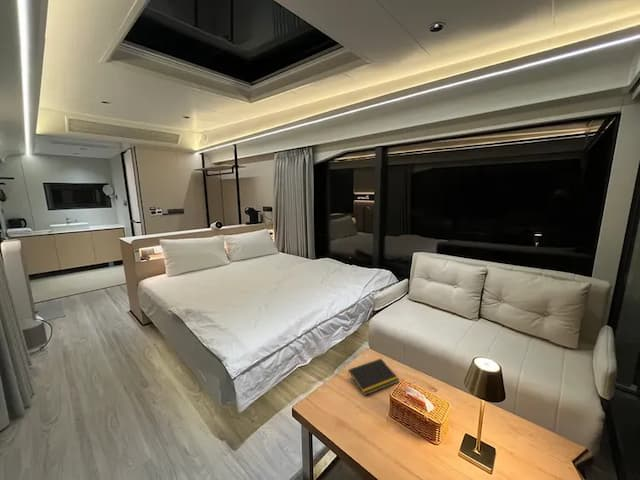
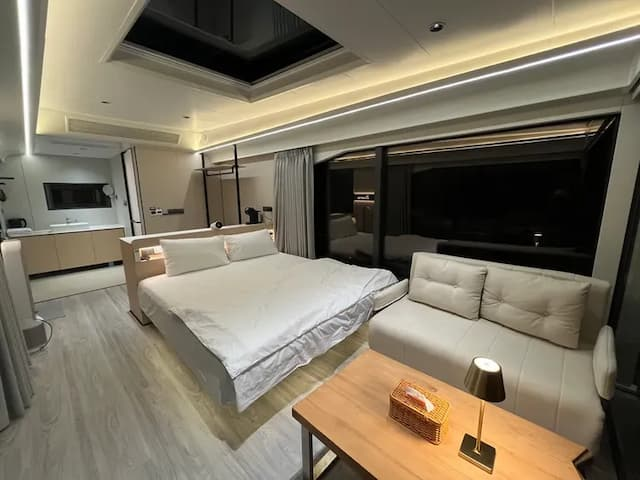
- notepad (373, 375)
